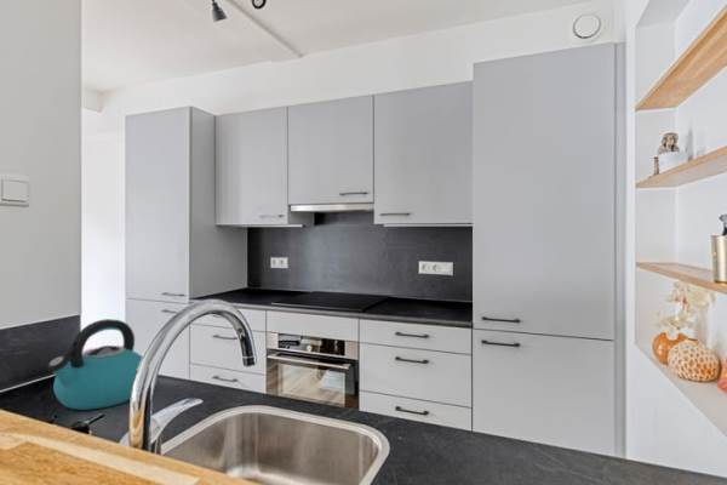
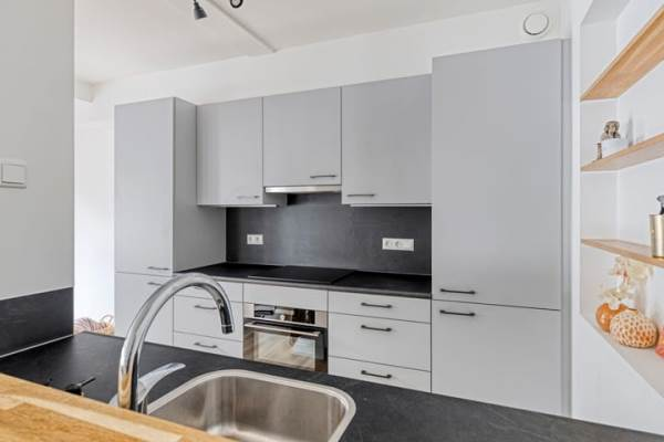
- kettle (98, 360)
